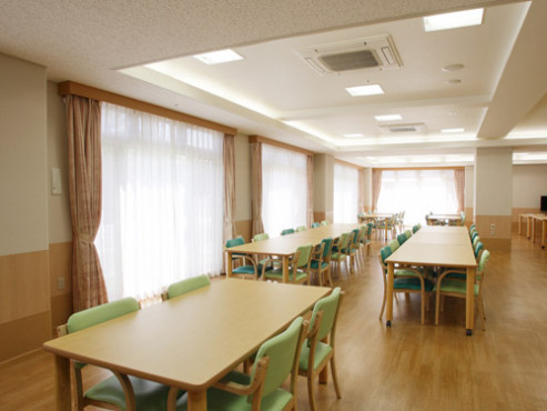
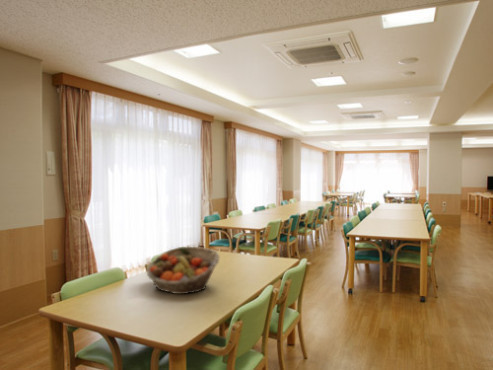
+ fruit basket (183, 269)
